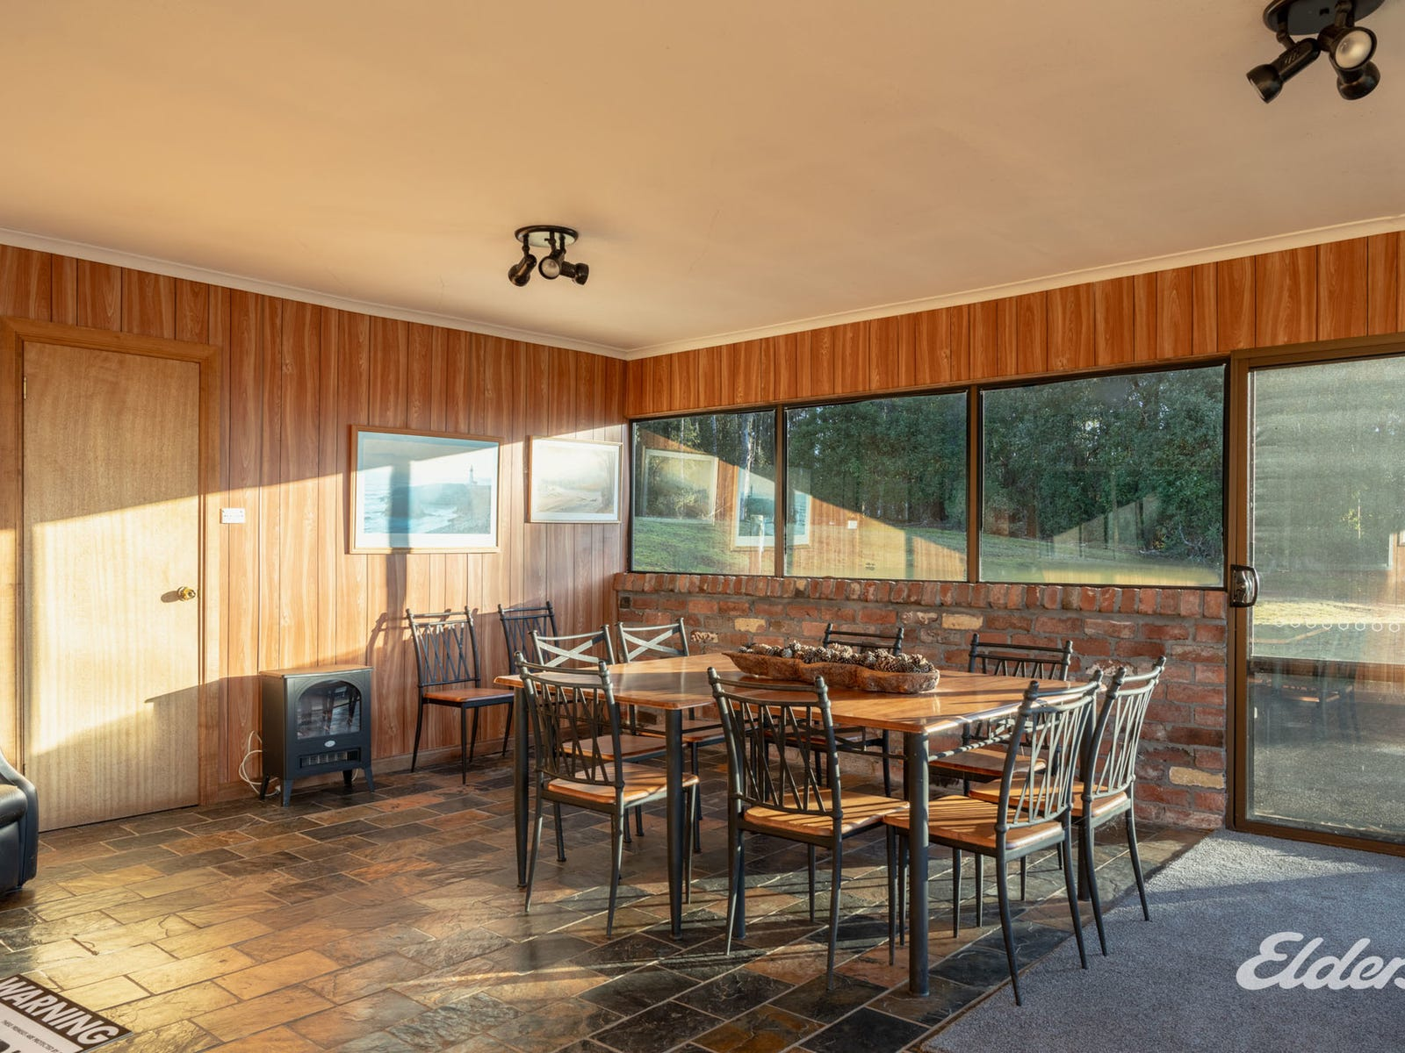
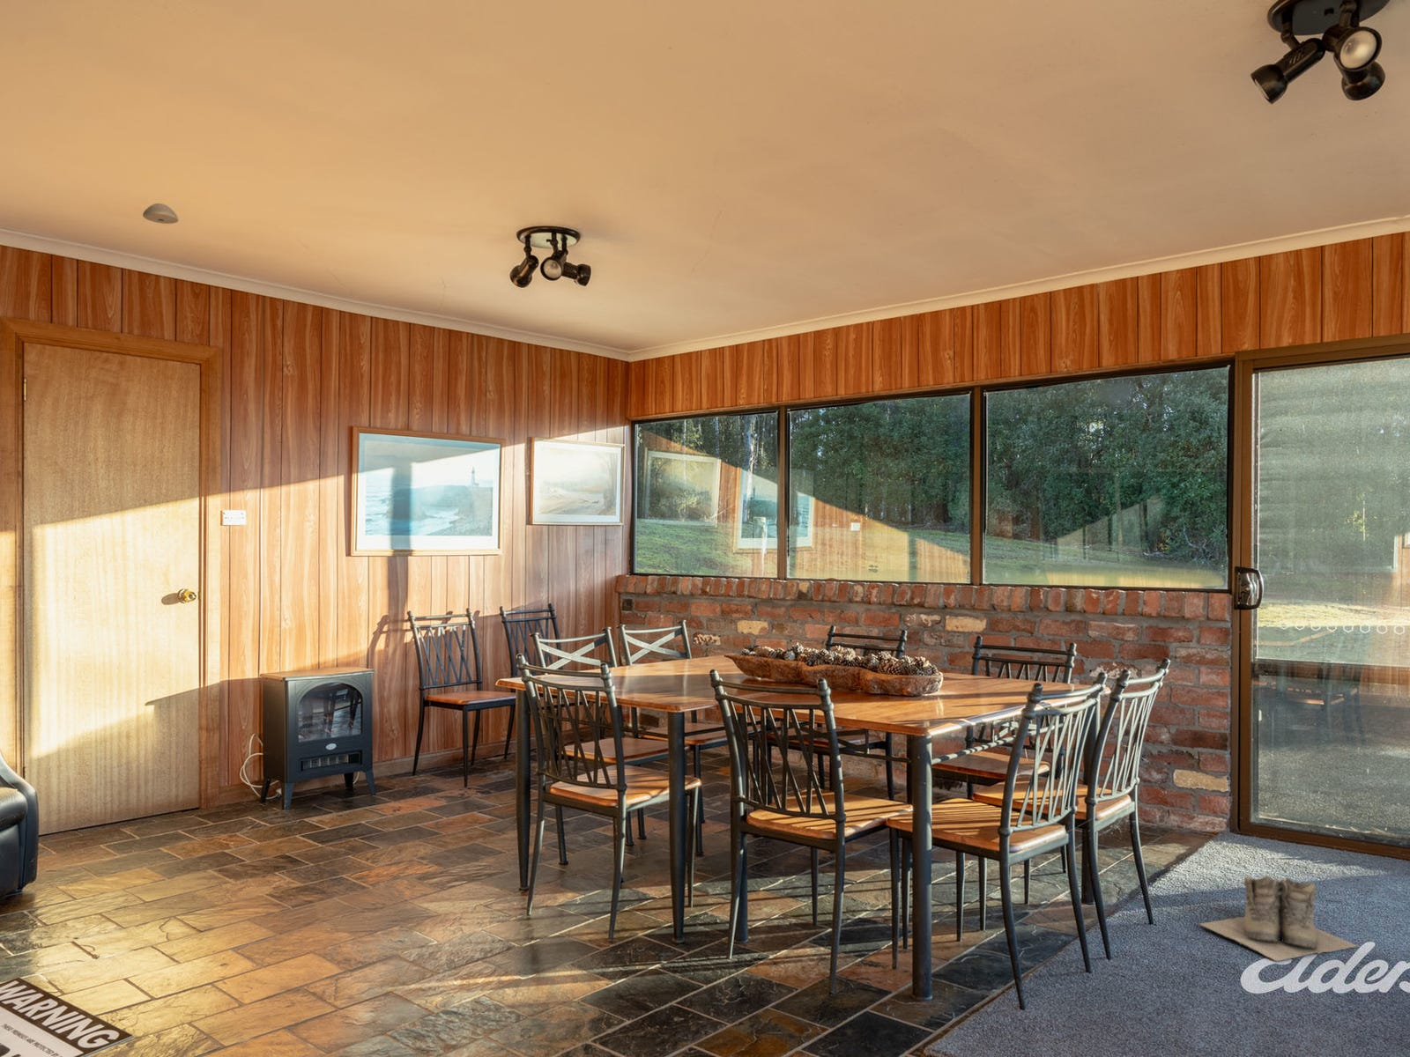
+ boots (1276, 907)
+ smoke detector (160, 212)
